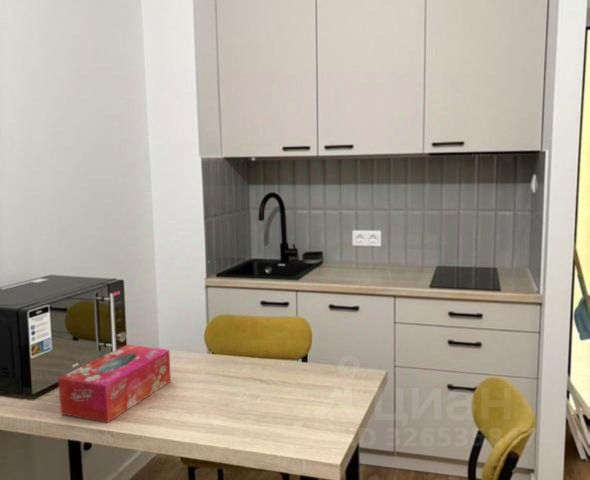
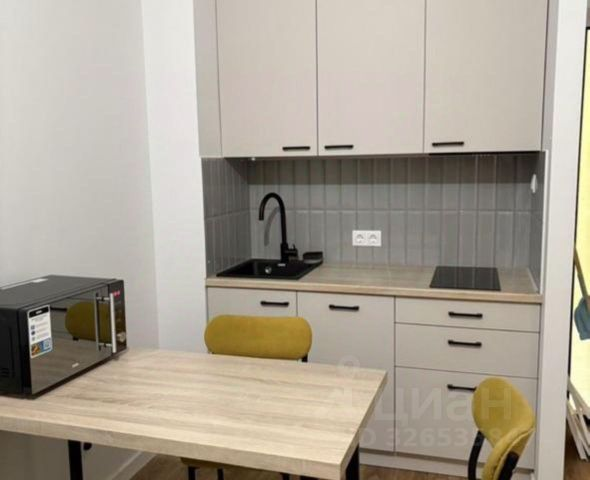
- tissue box (118, 379)
